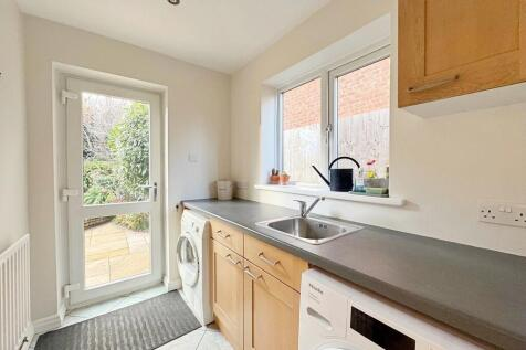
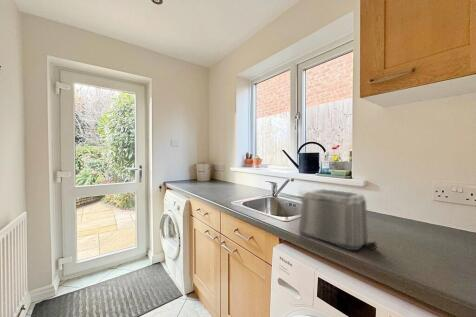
+ toaster (334, 216)
